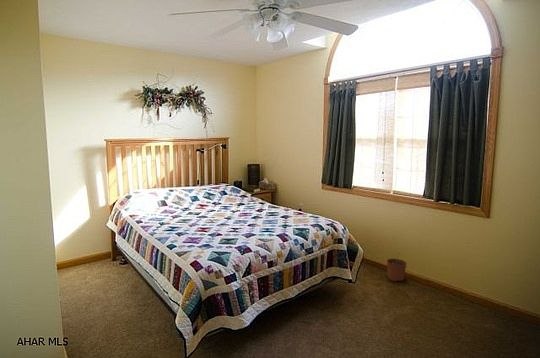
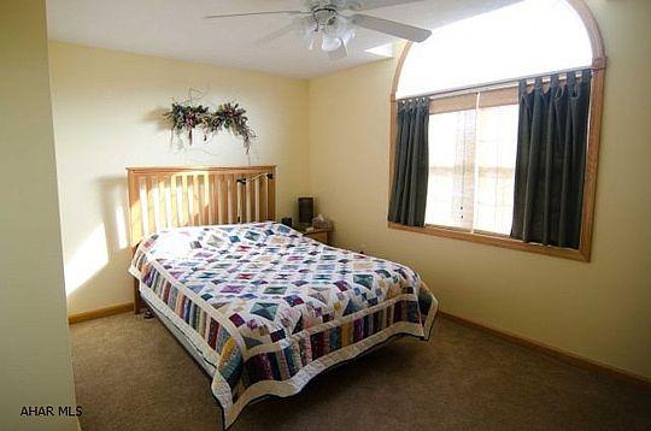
- plant pot (396, 266)
